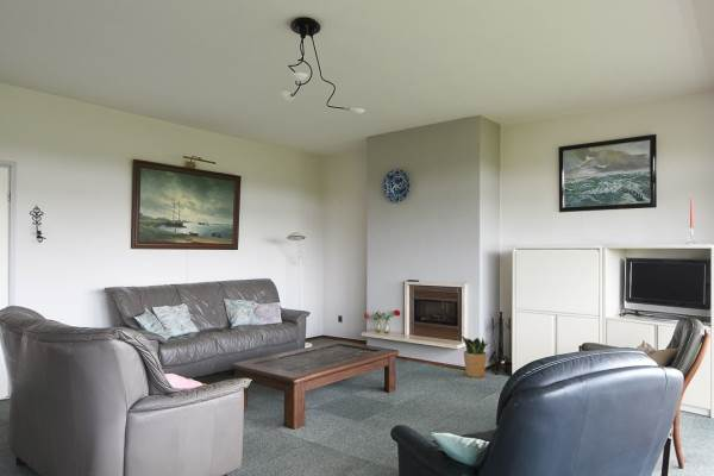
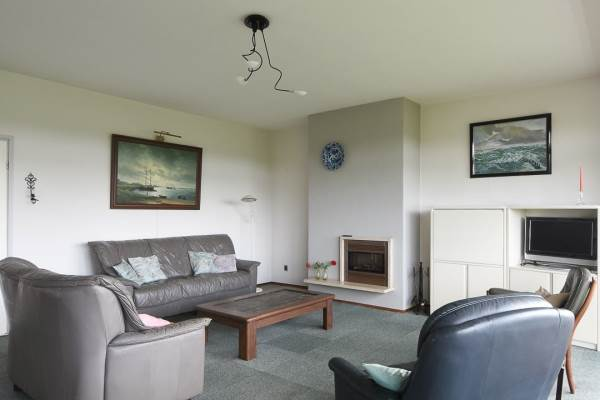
- potted plant (474, 356)
